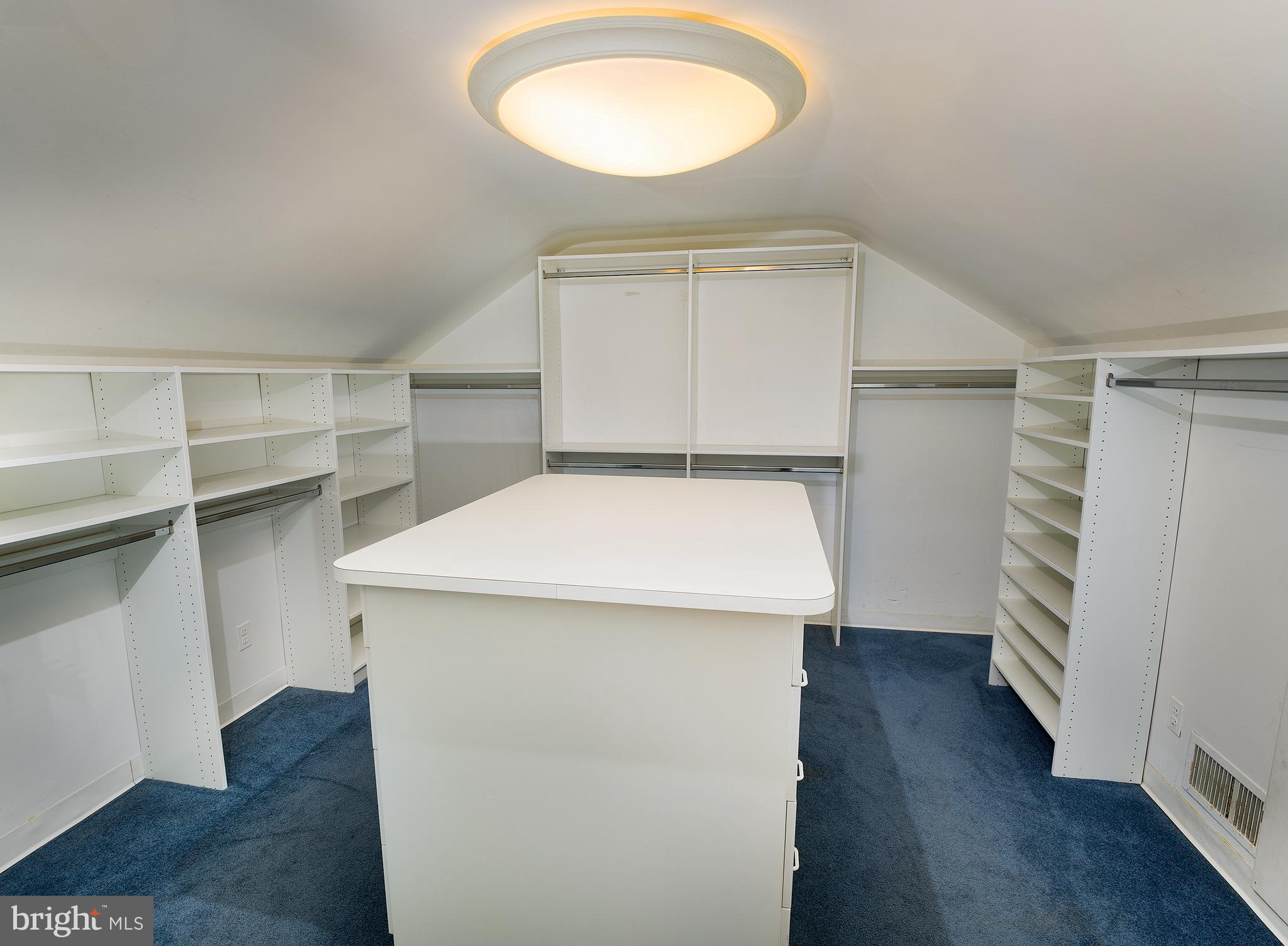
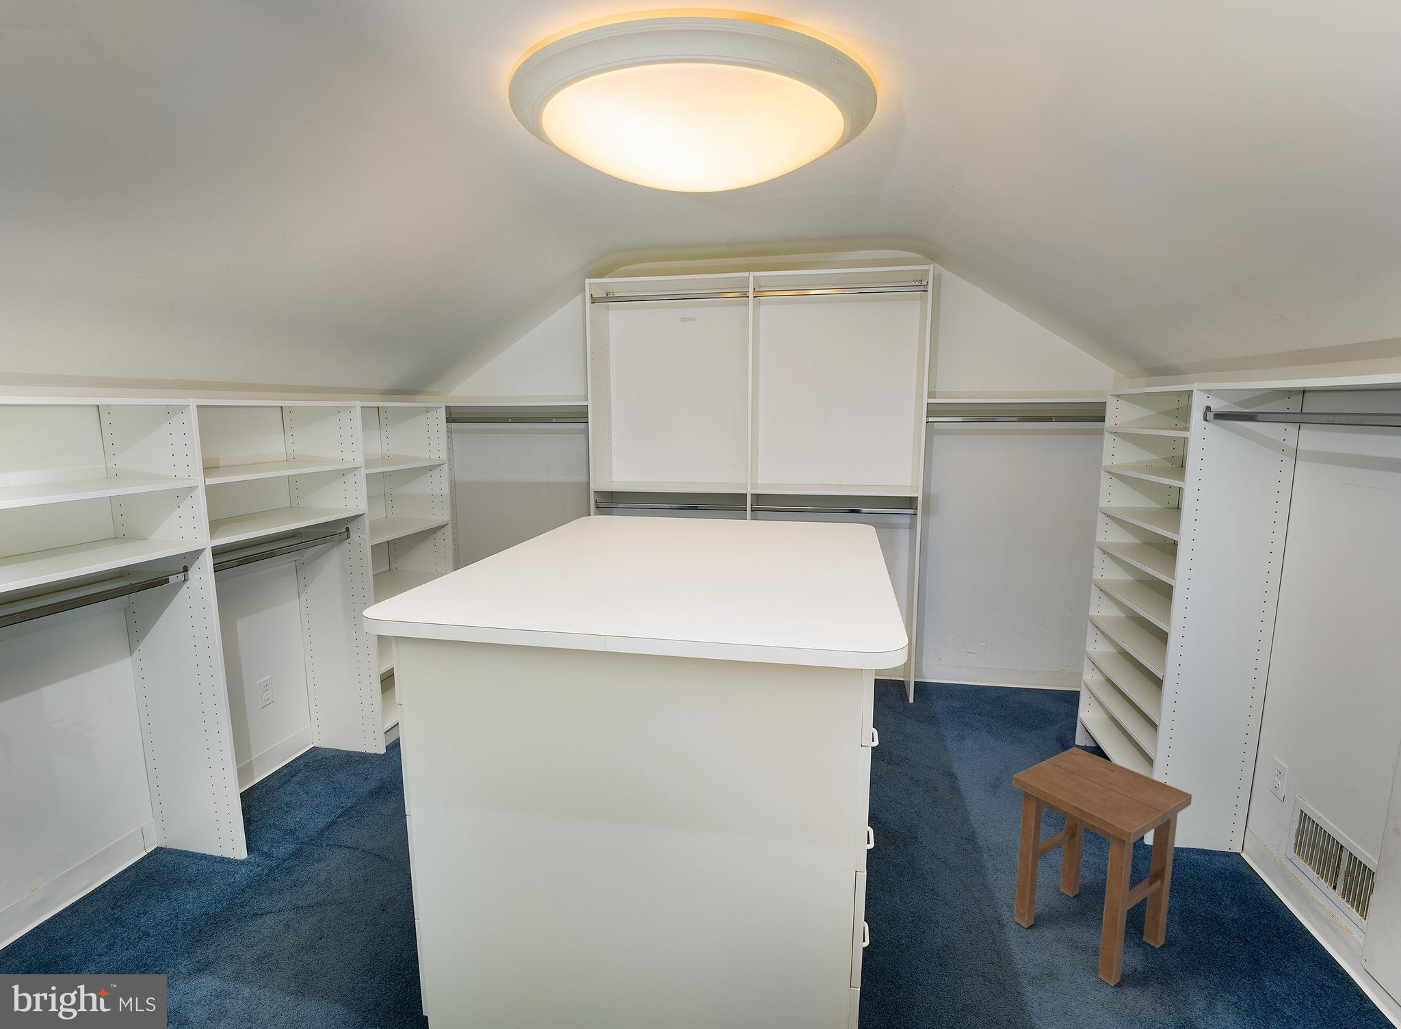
+ stool (1081, 858)
